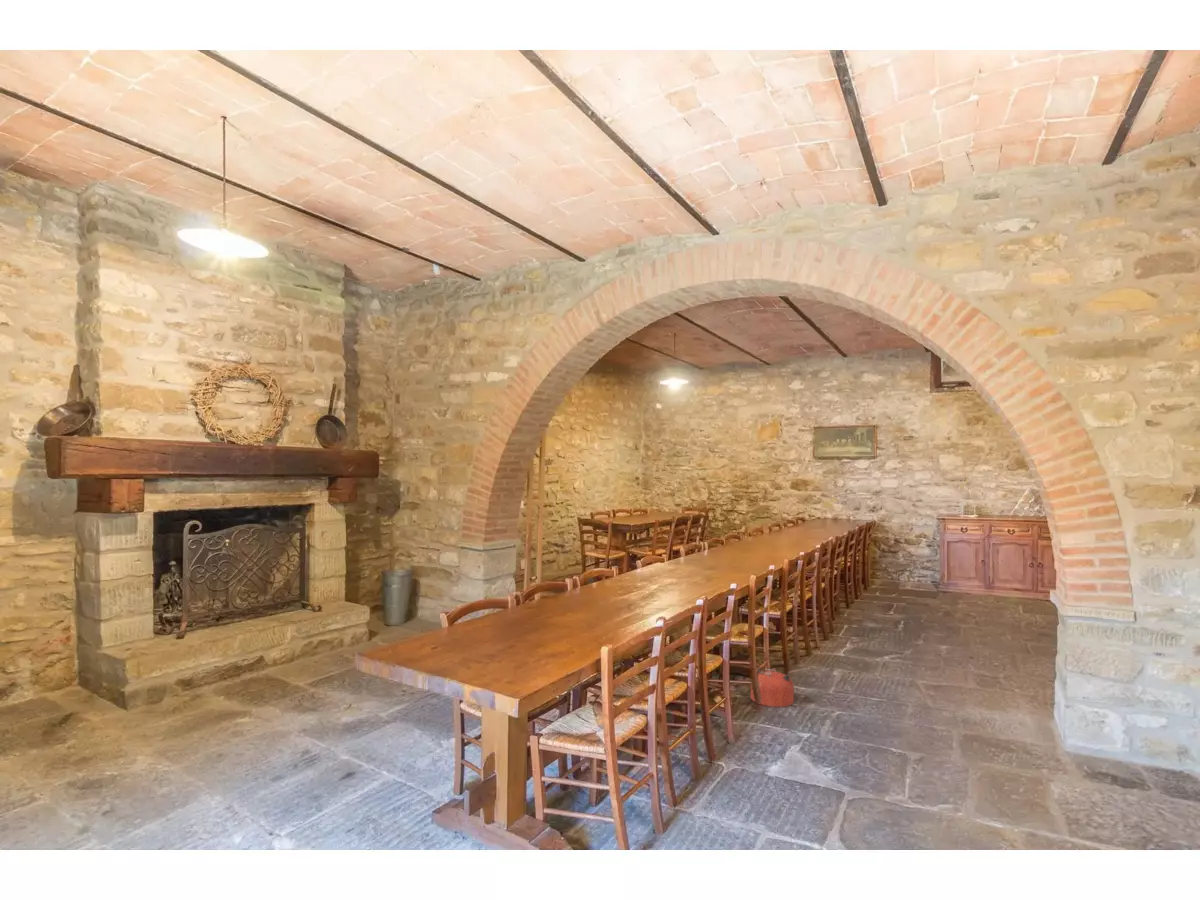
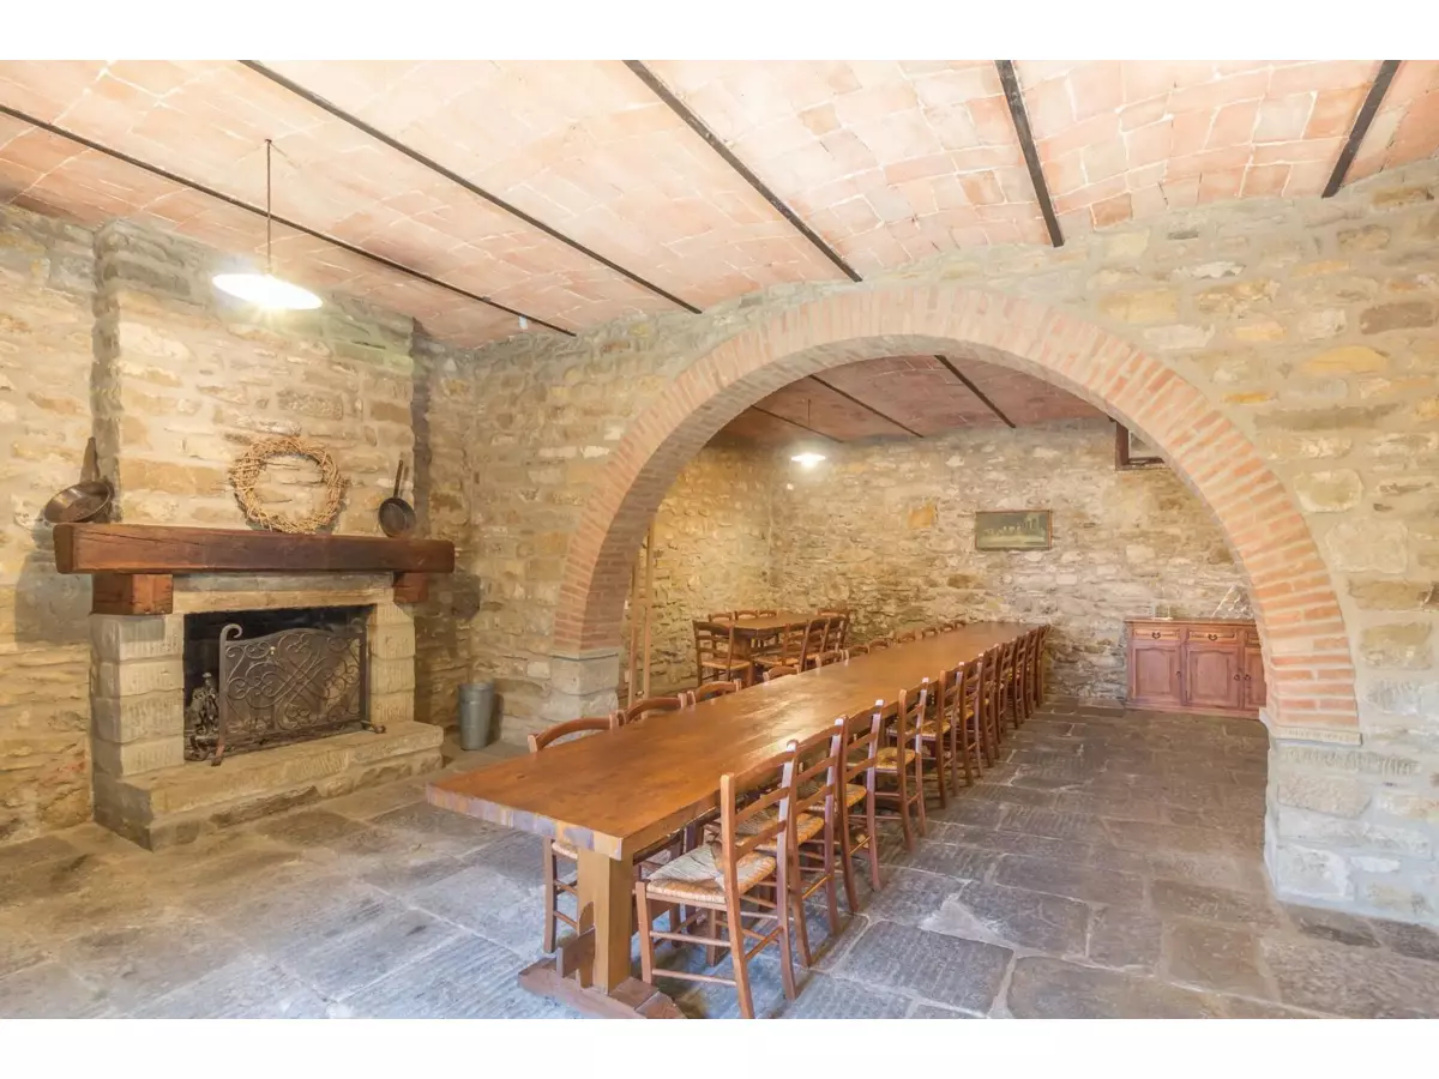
- fuel can (780, 681)
